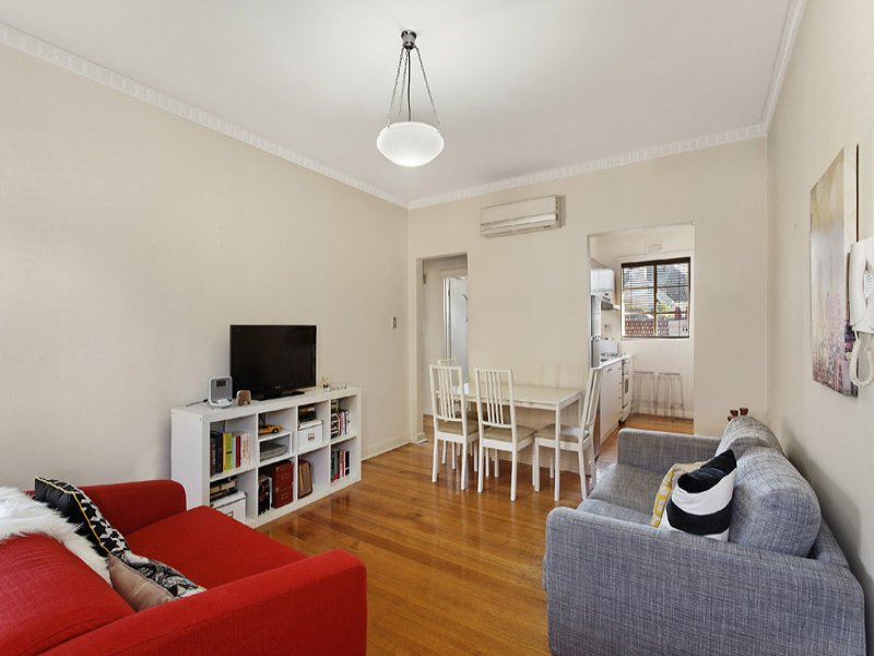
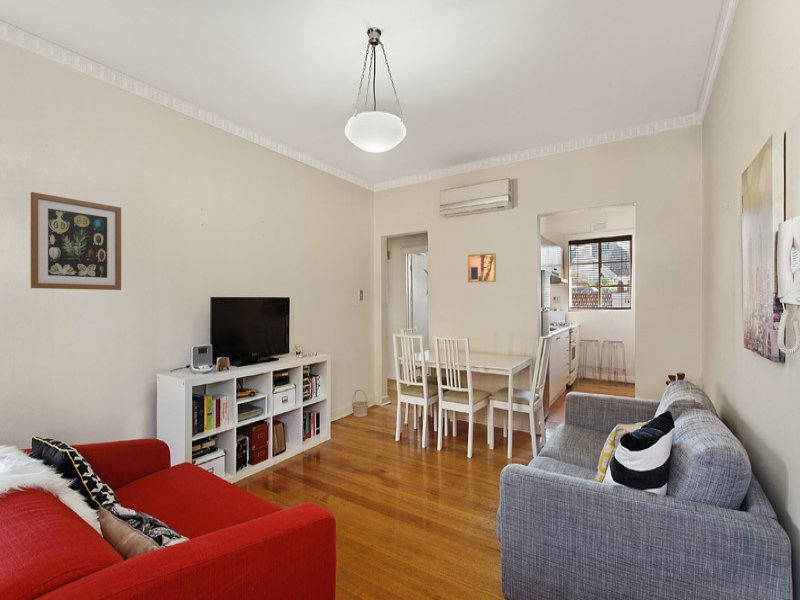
+ basket (360, 402)
+ wall art (481, 268)
+ wall art (79, 244)
